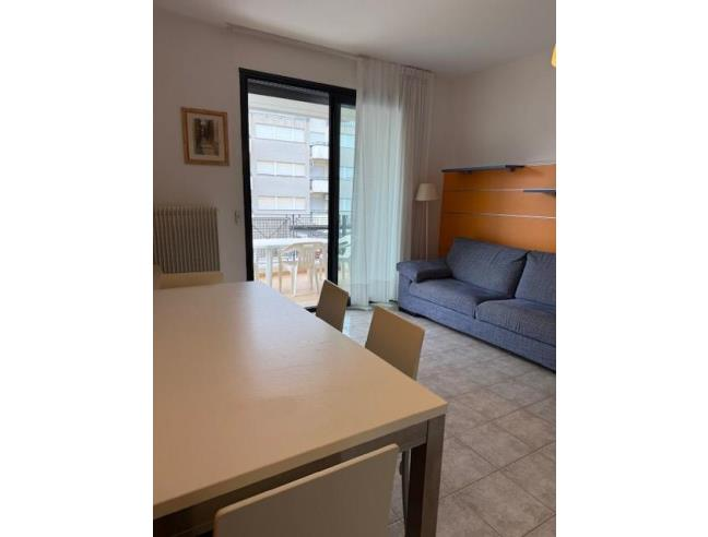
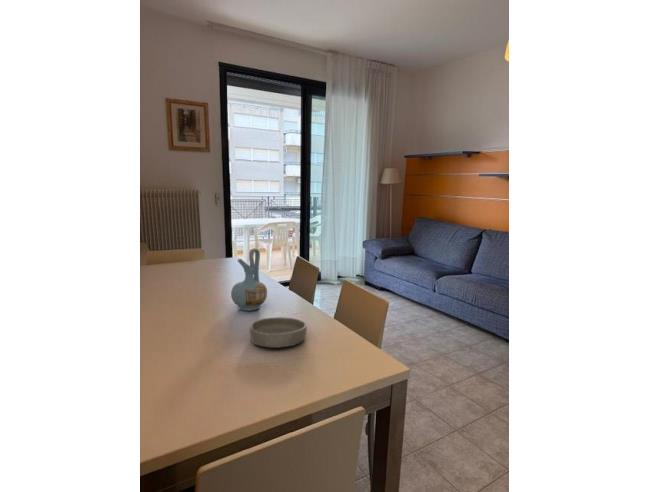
+ bowl (278, 331)
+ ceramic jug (249, 279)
